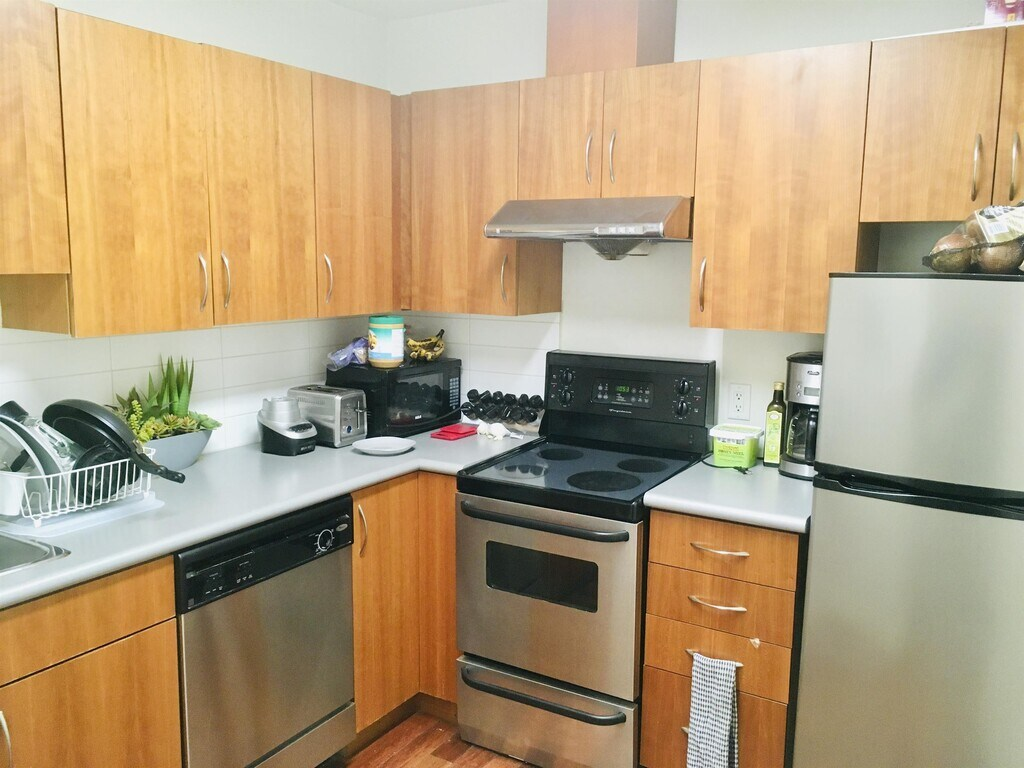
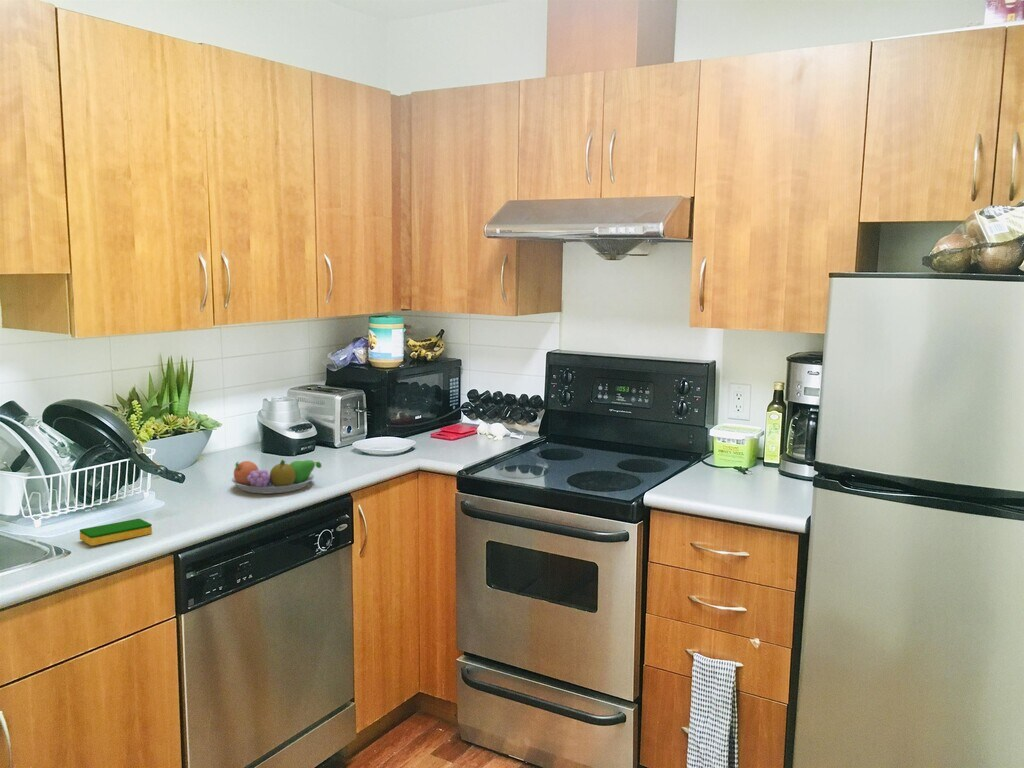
+ dish sponge (116, 531)
+ fruit bowl (276, 470)
